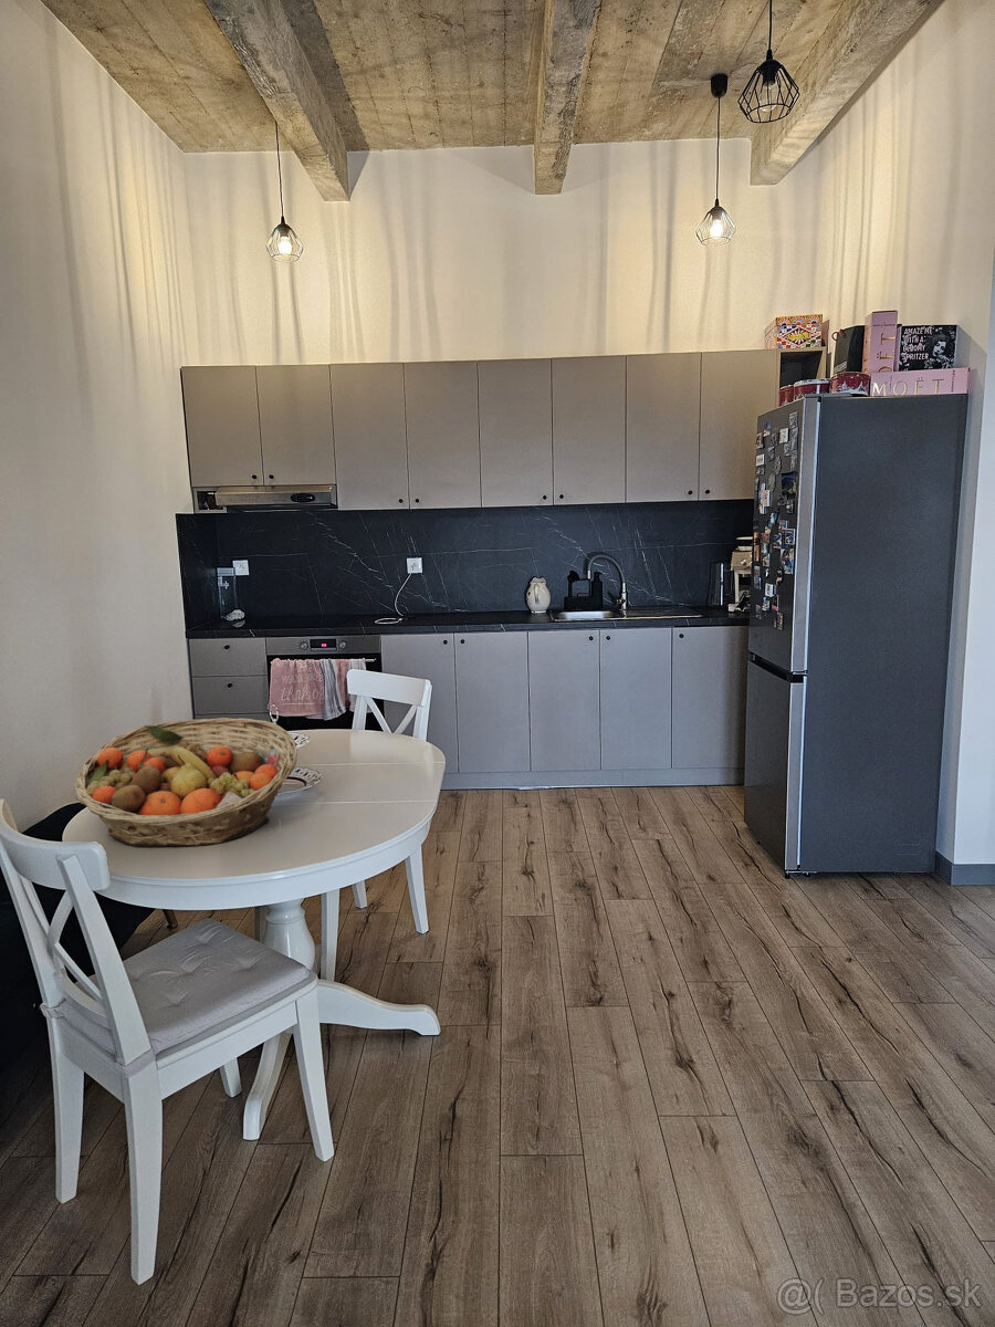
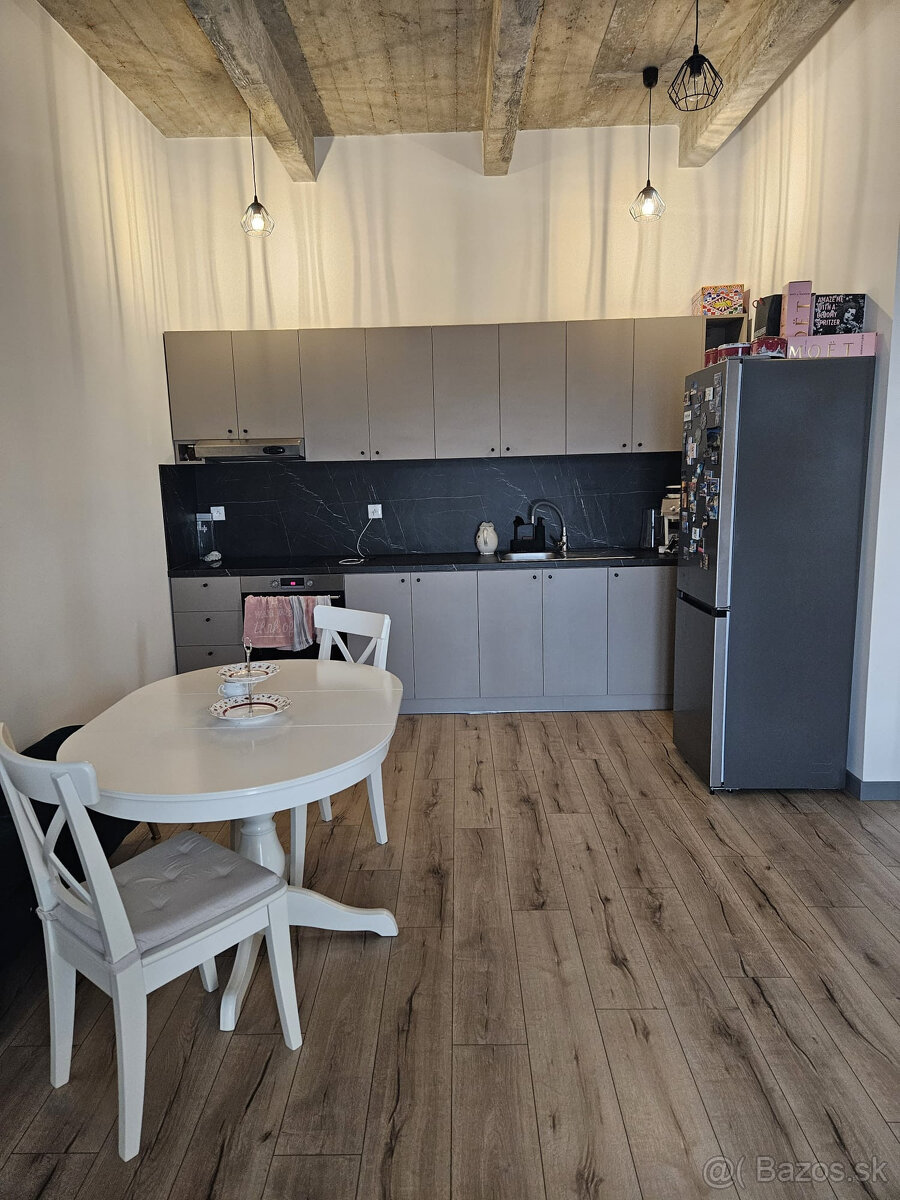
- fruit basket (190, 780)
